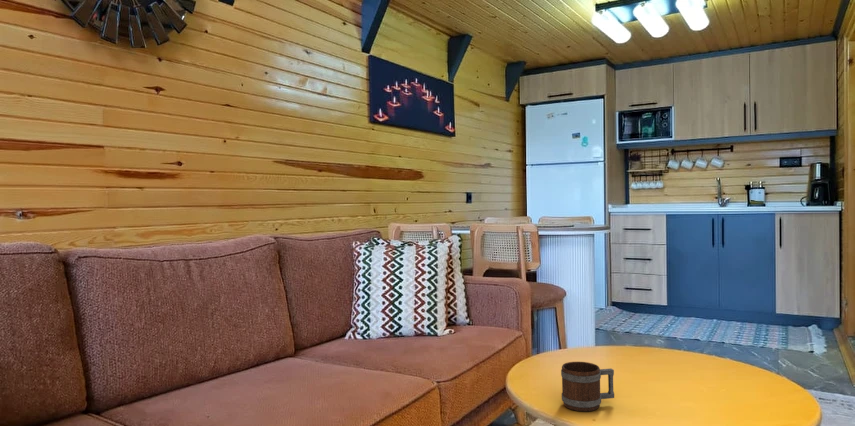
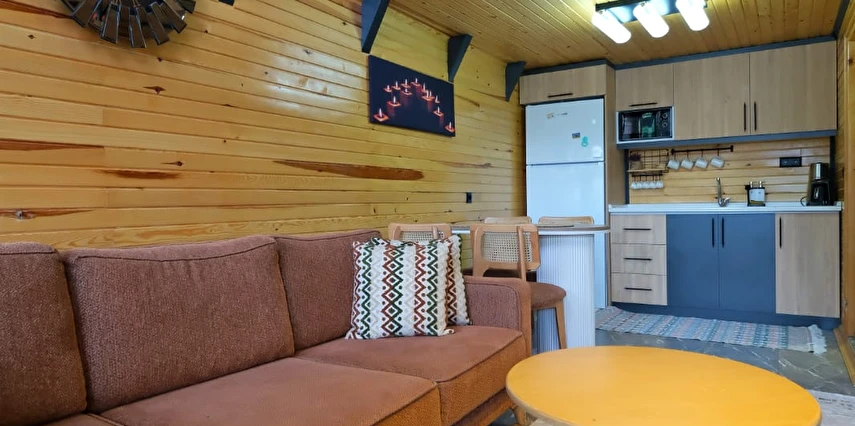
- mug (588, 385)
